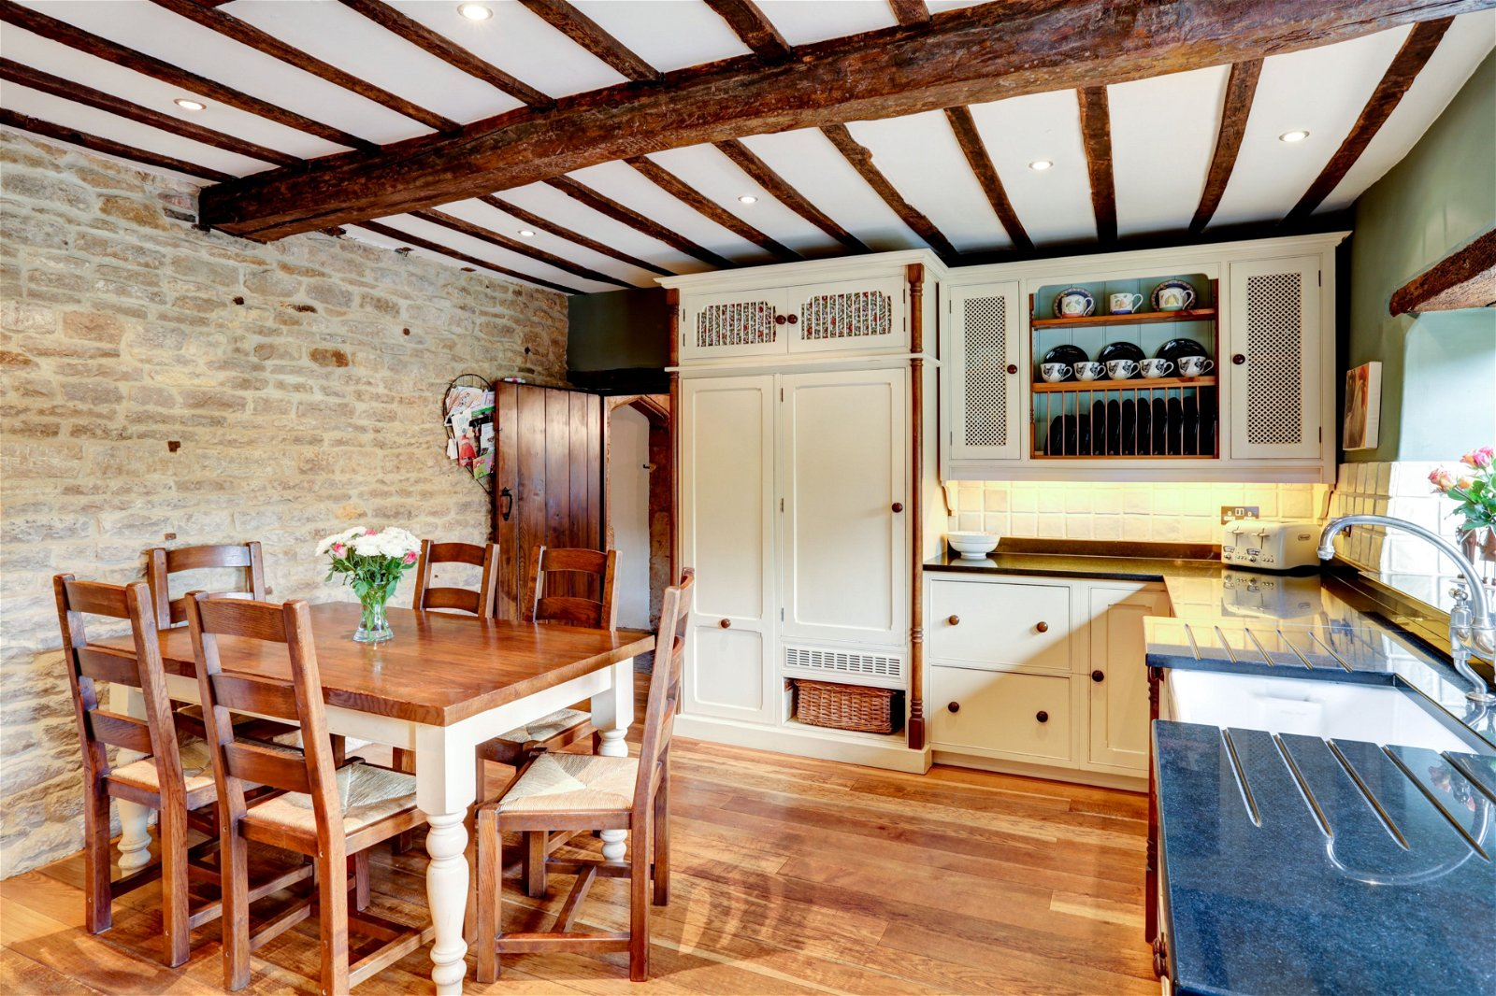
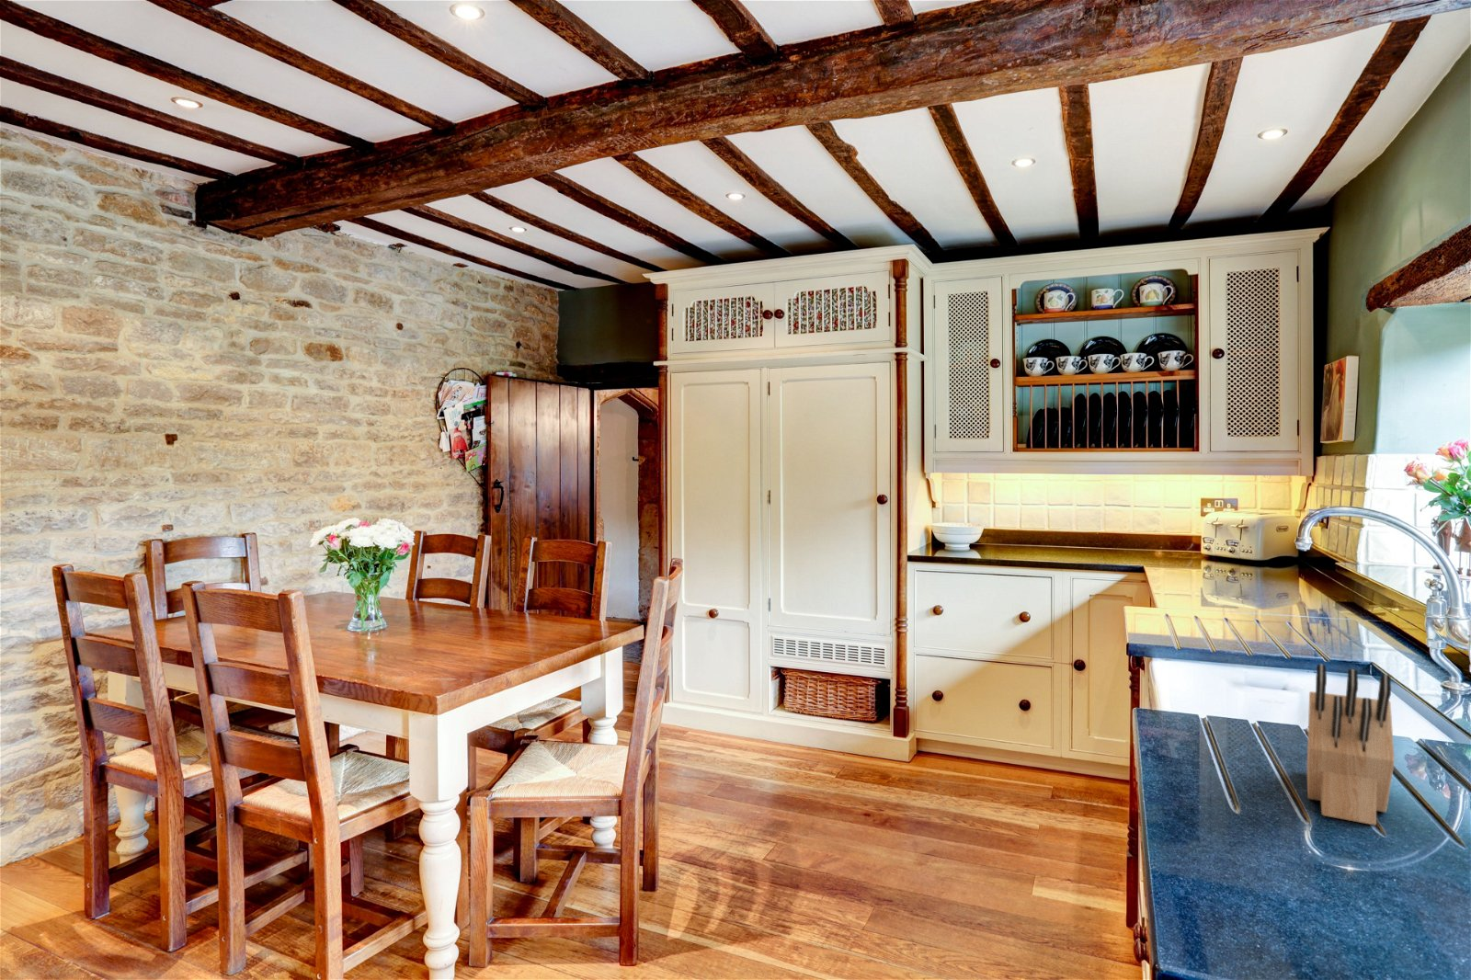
+ knife block (1347, 730)
